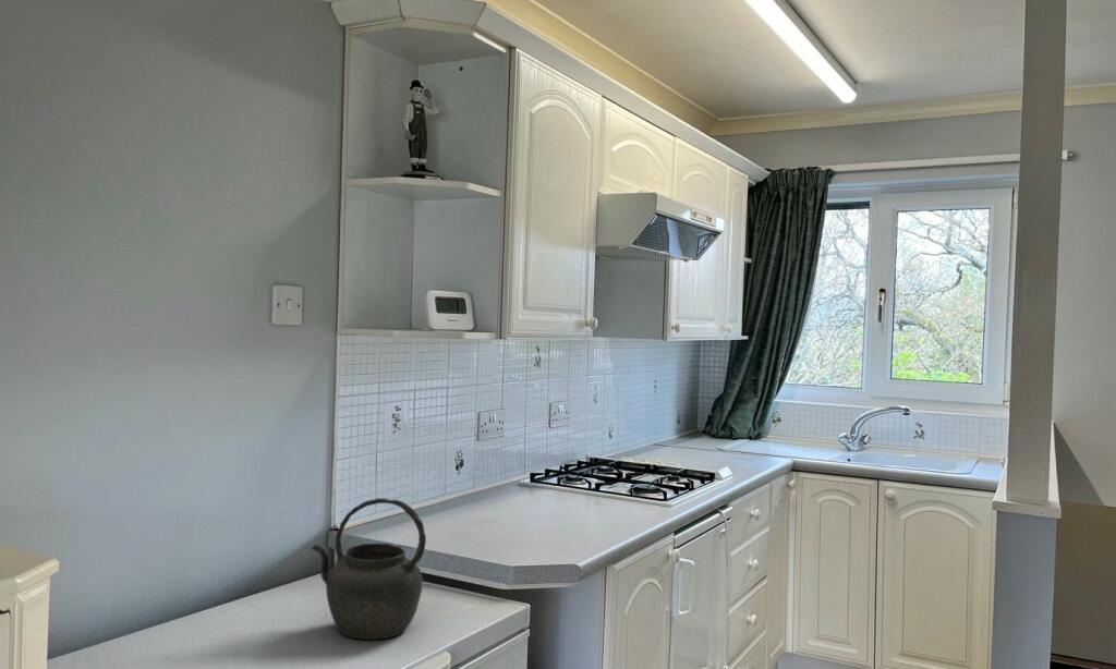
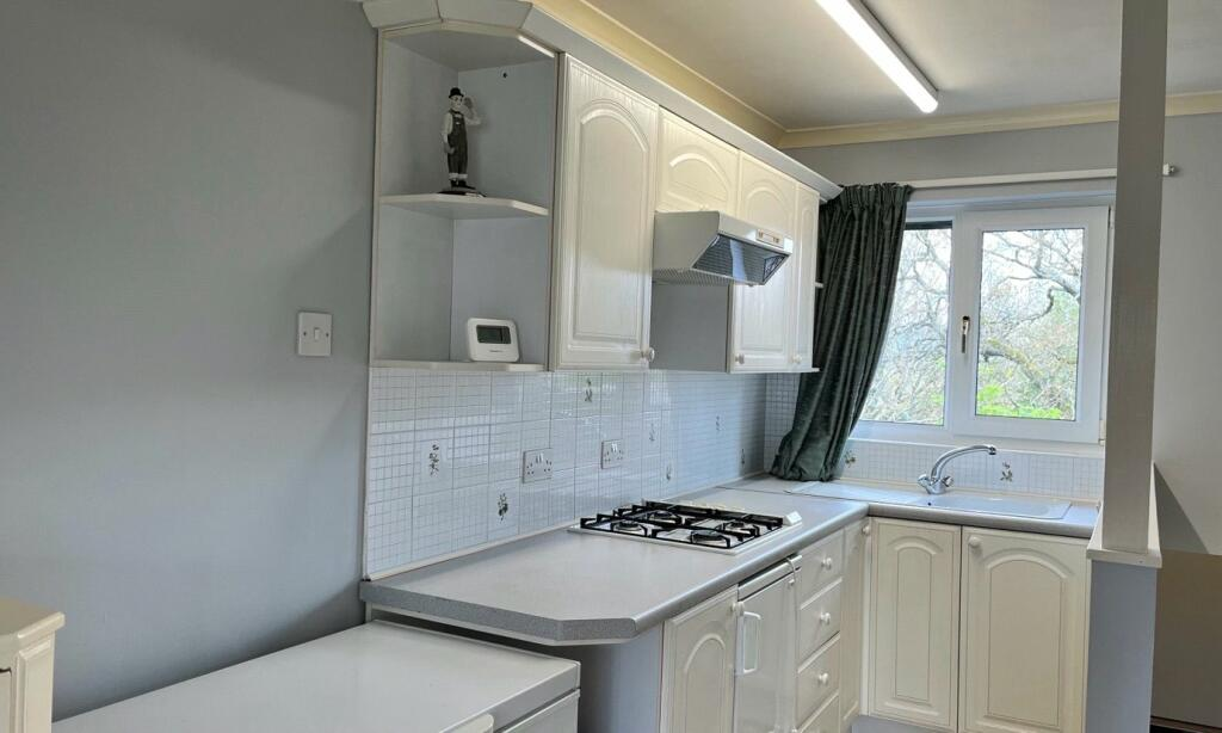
- kettle (366, 562)
